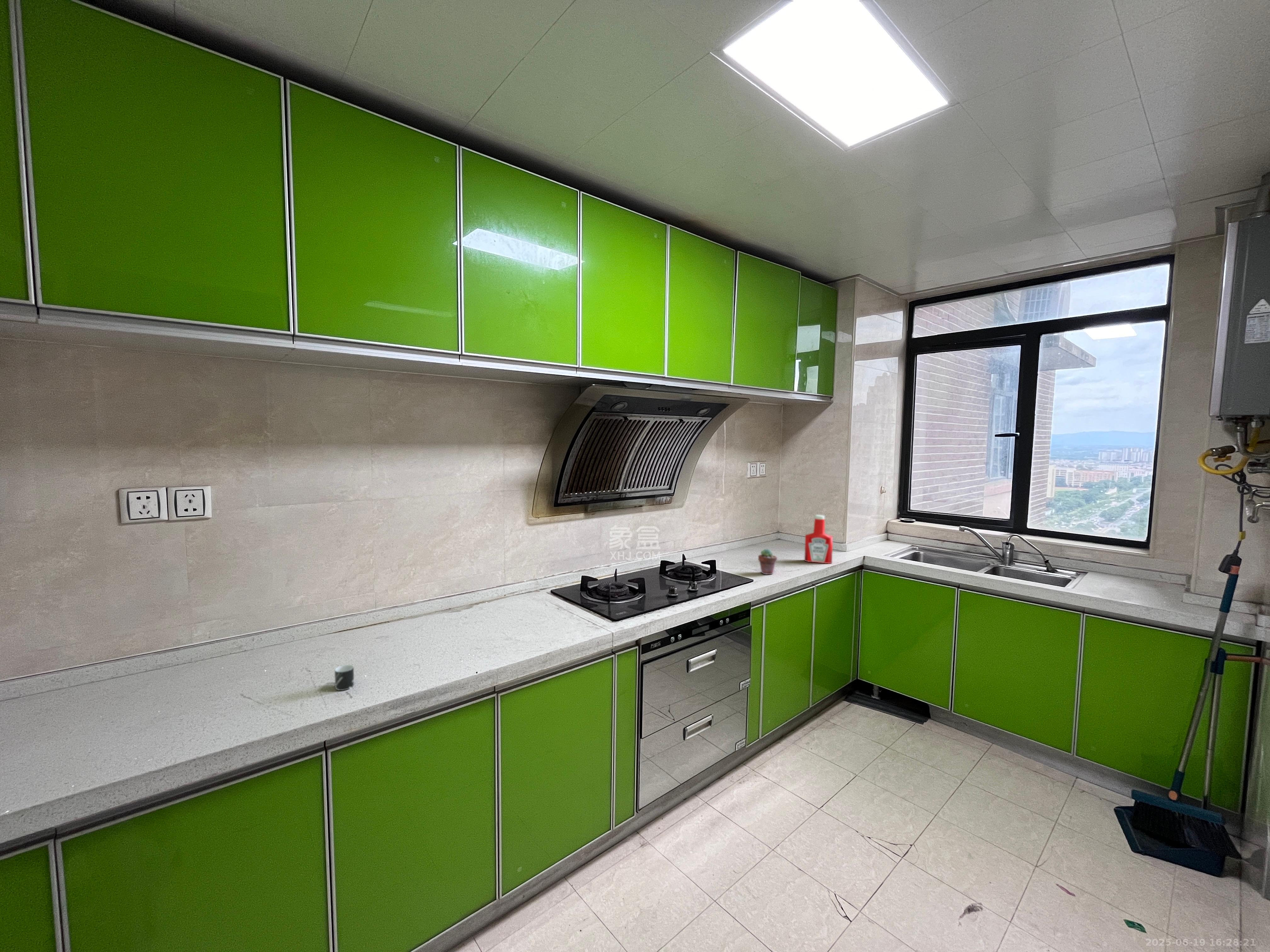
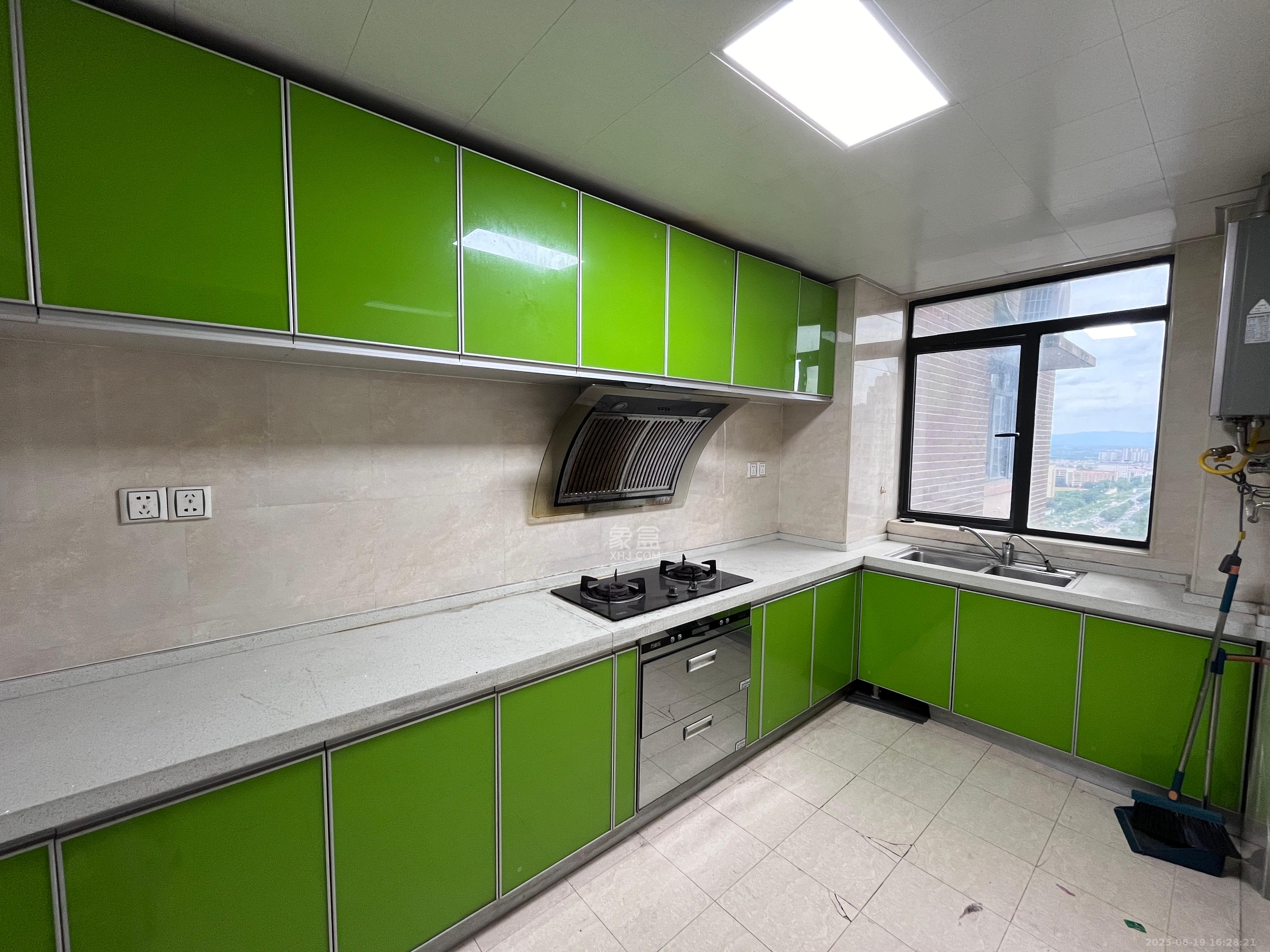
- mug (347, 680)
- potted succulent (767, 561)
- soap bottle (819, 538)
